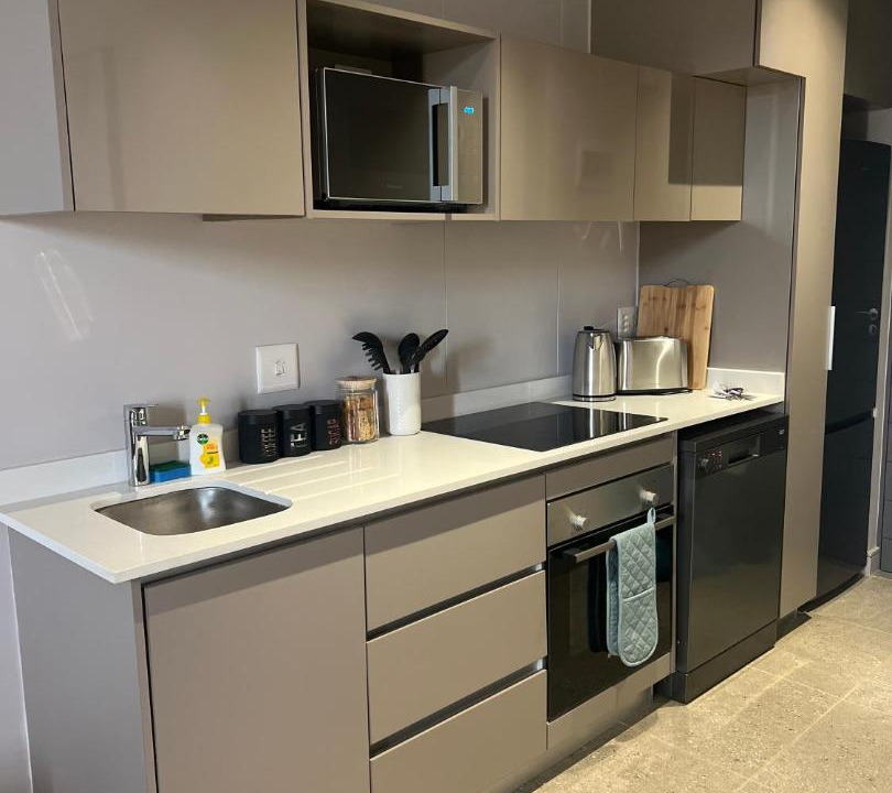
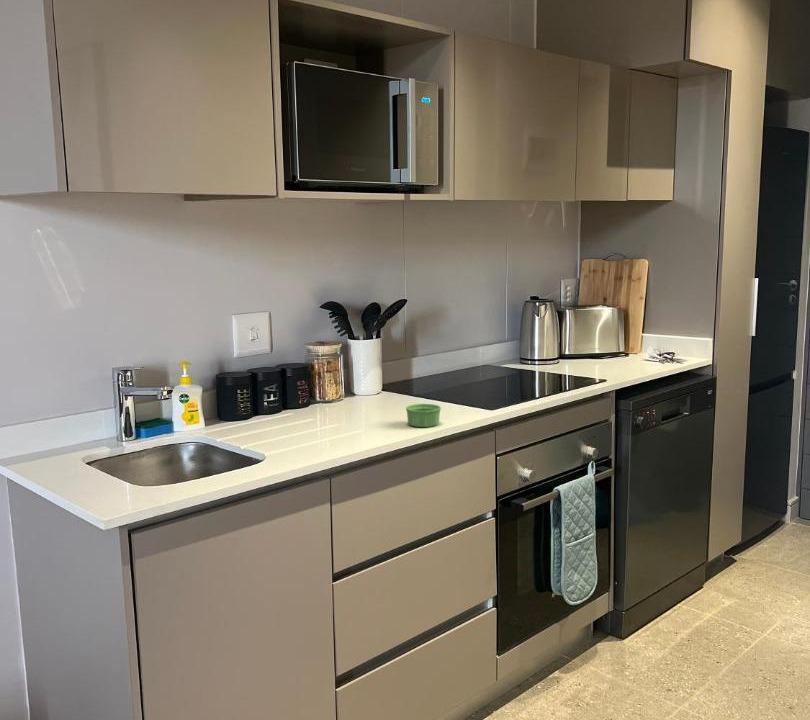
+ ramekin (423, 415)
